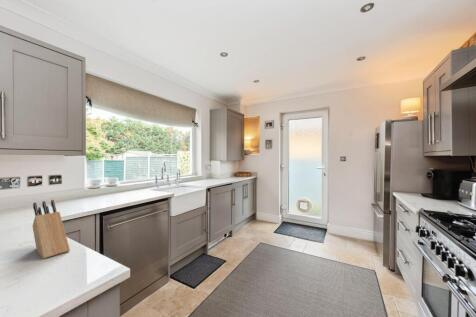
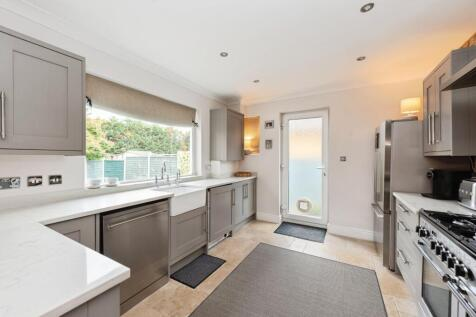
- knife block (49, 225)
